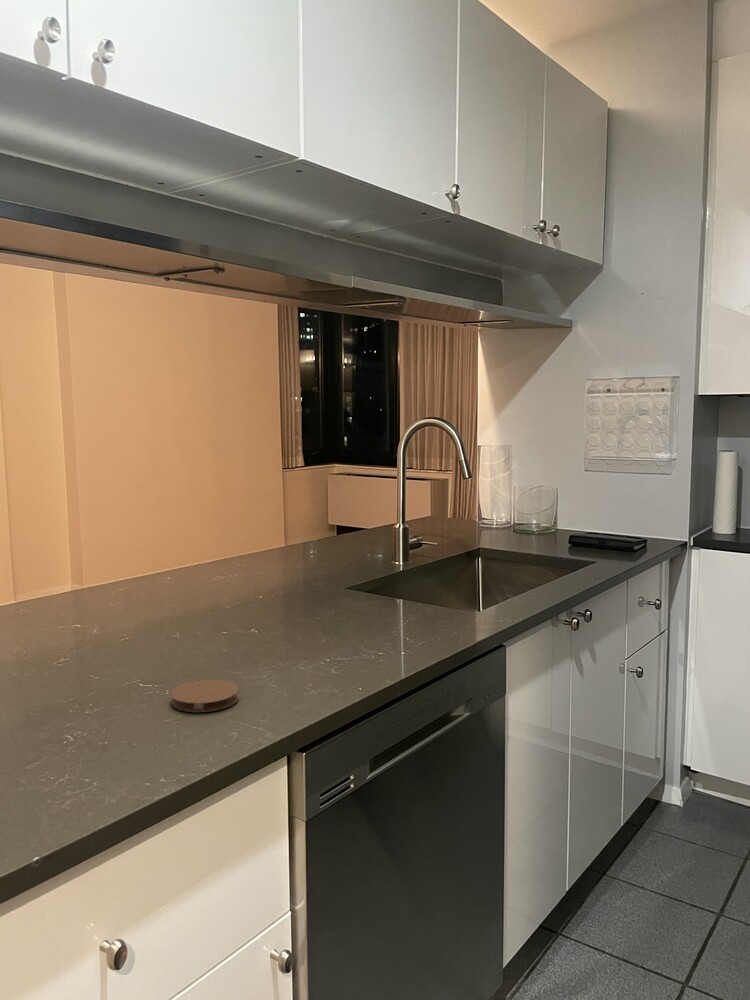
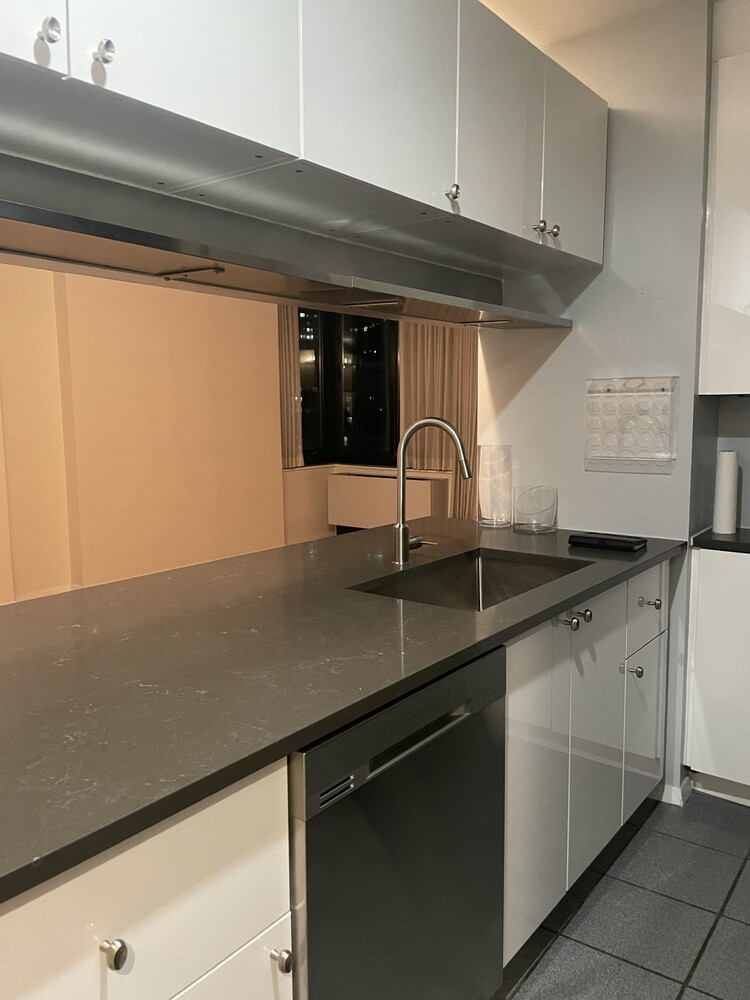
- coaster (205, 695)
